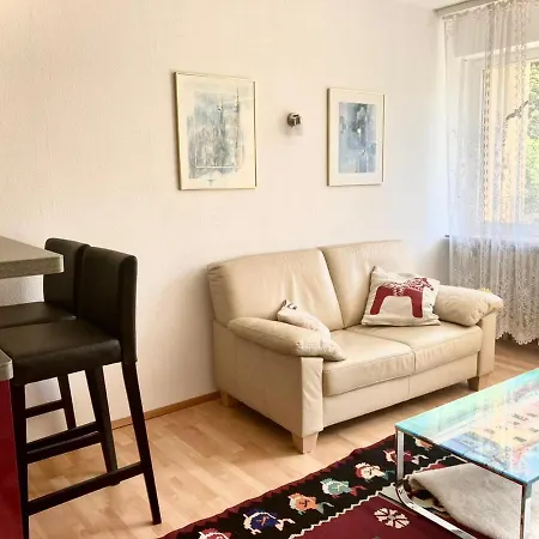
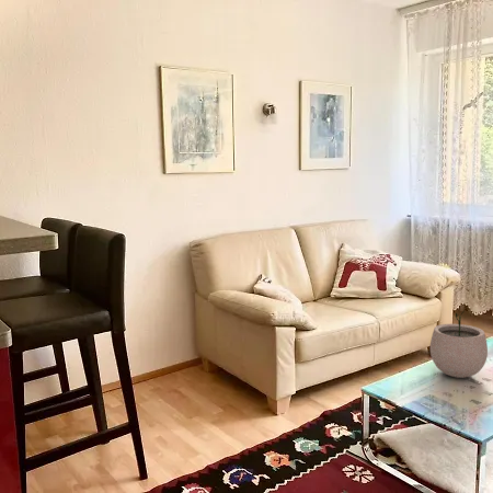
+ plant pot (458, 342)
